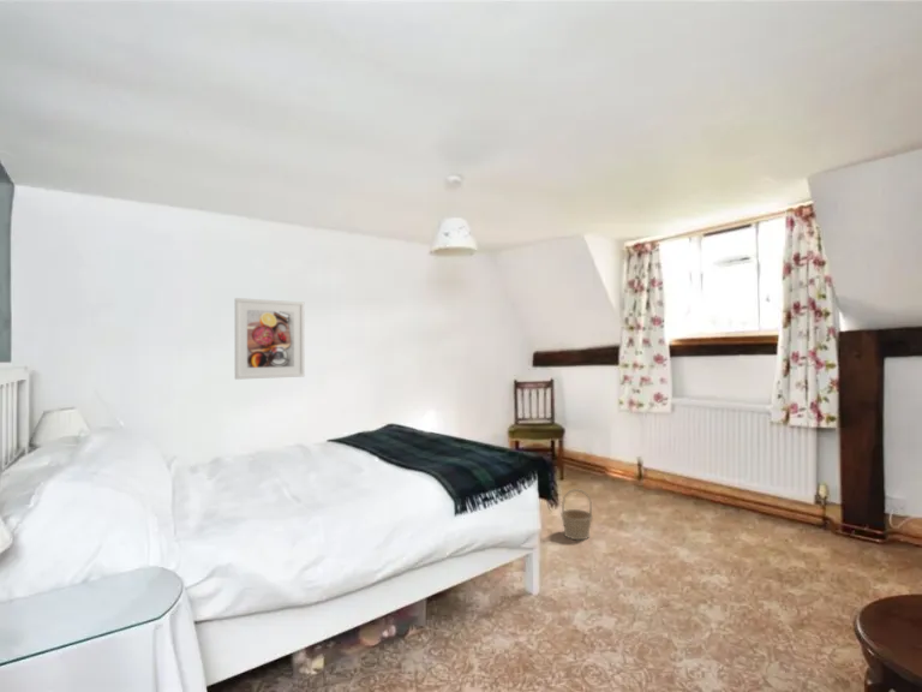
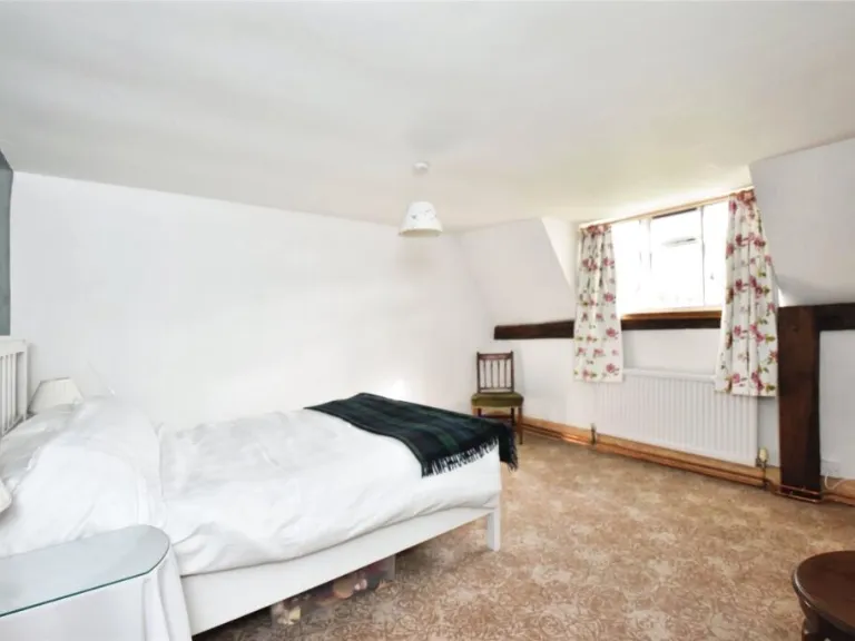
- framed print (270, 339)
- basket (576, 512)
